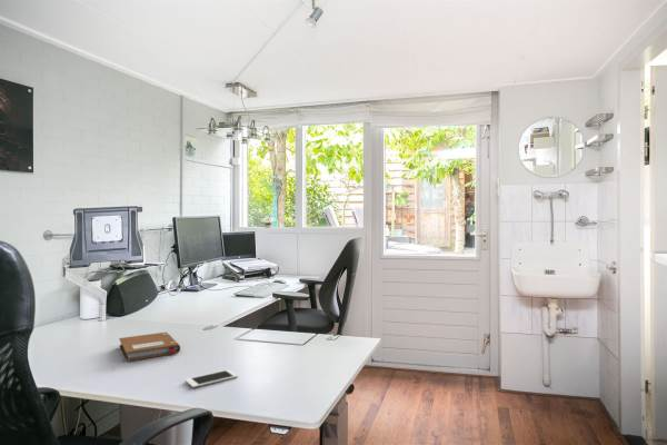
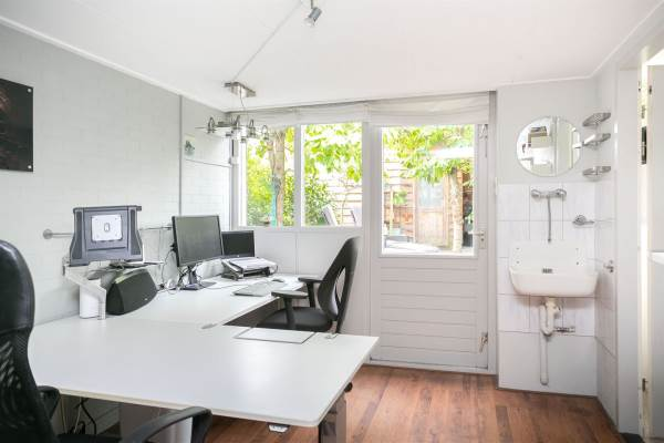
- notebook (149, 345)
- cell phone (211, 378)
